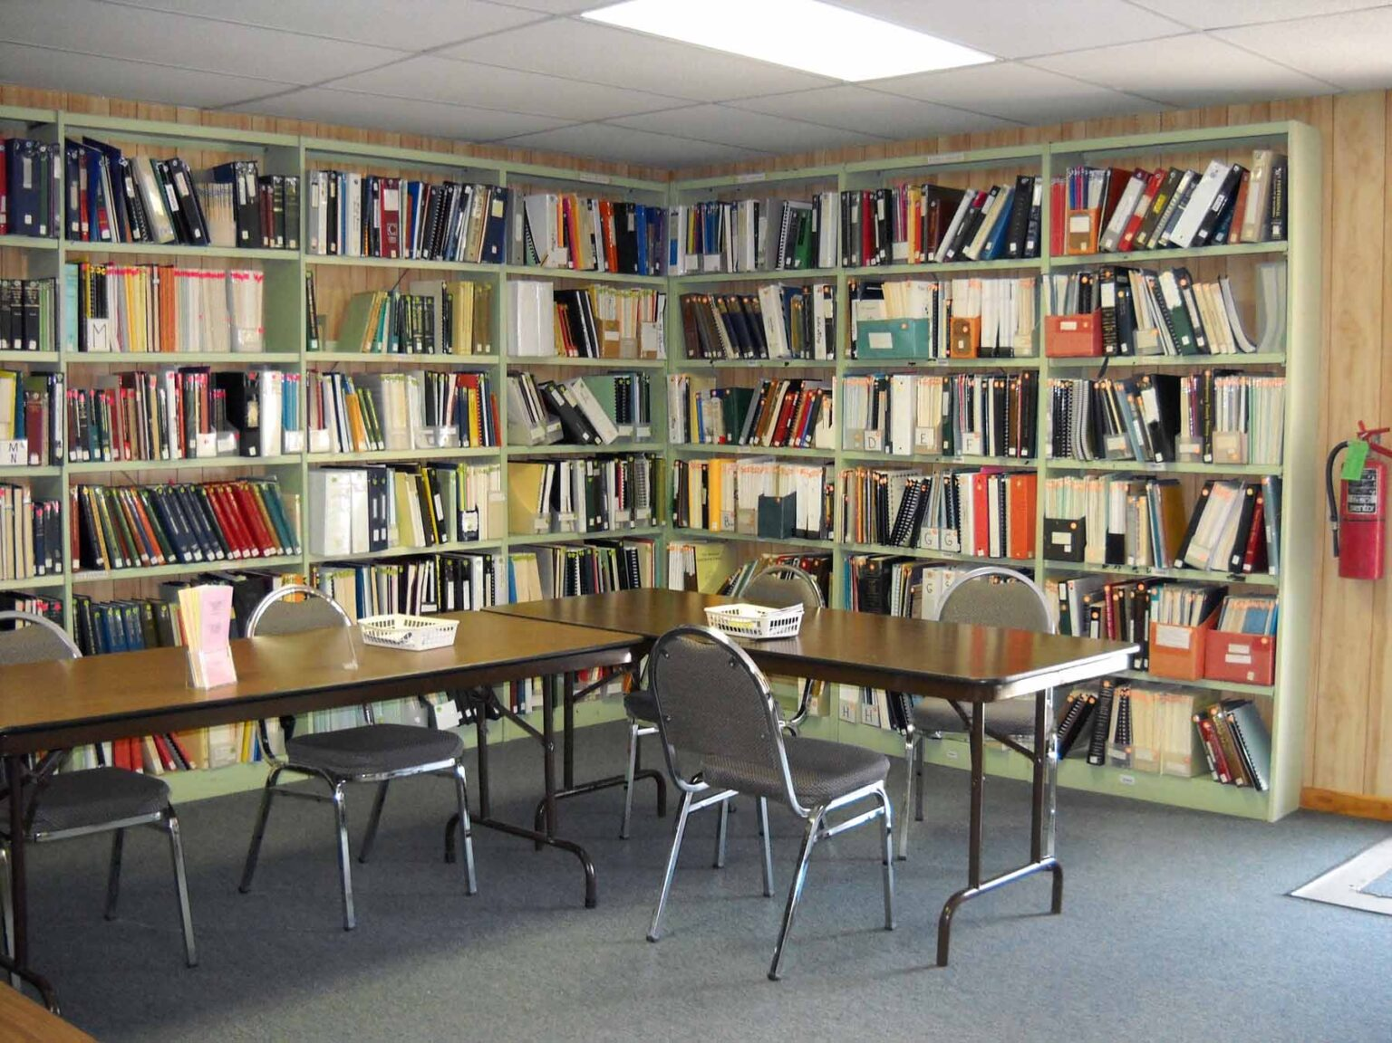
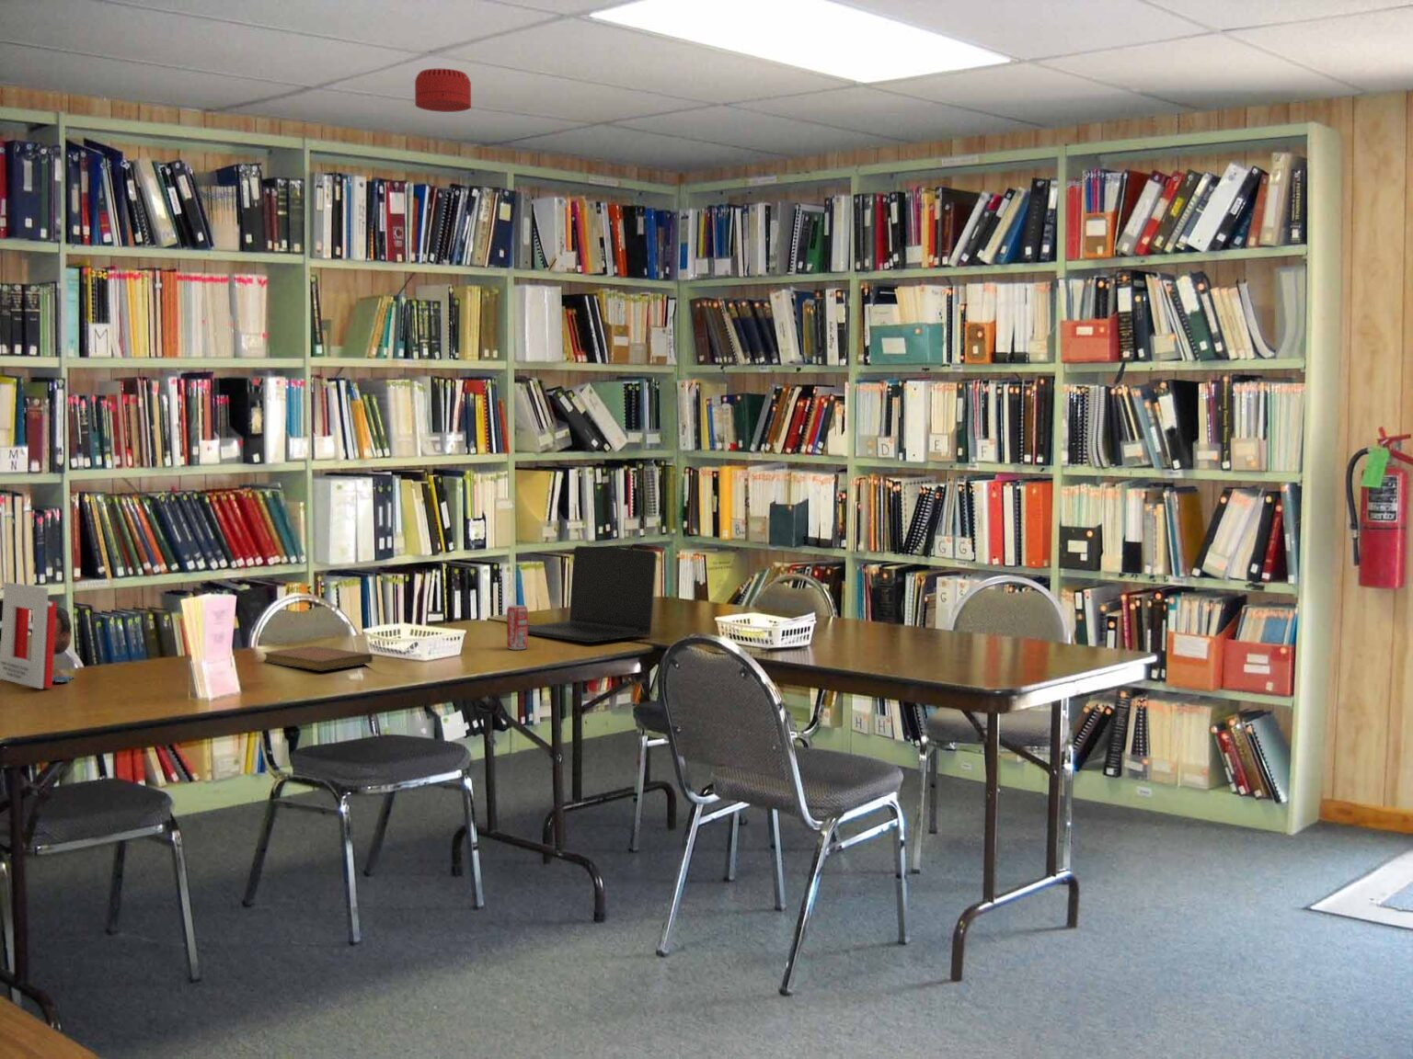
+ notebook (317, 657)
+ laptop (582, 592)
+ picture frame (43, 633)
+ beverage can (517, 627)
+ smoke detector (443, 89)
